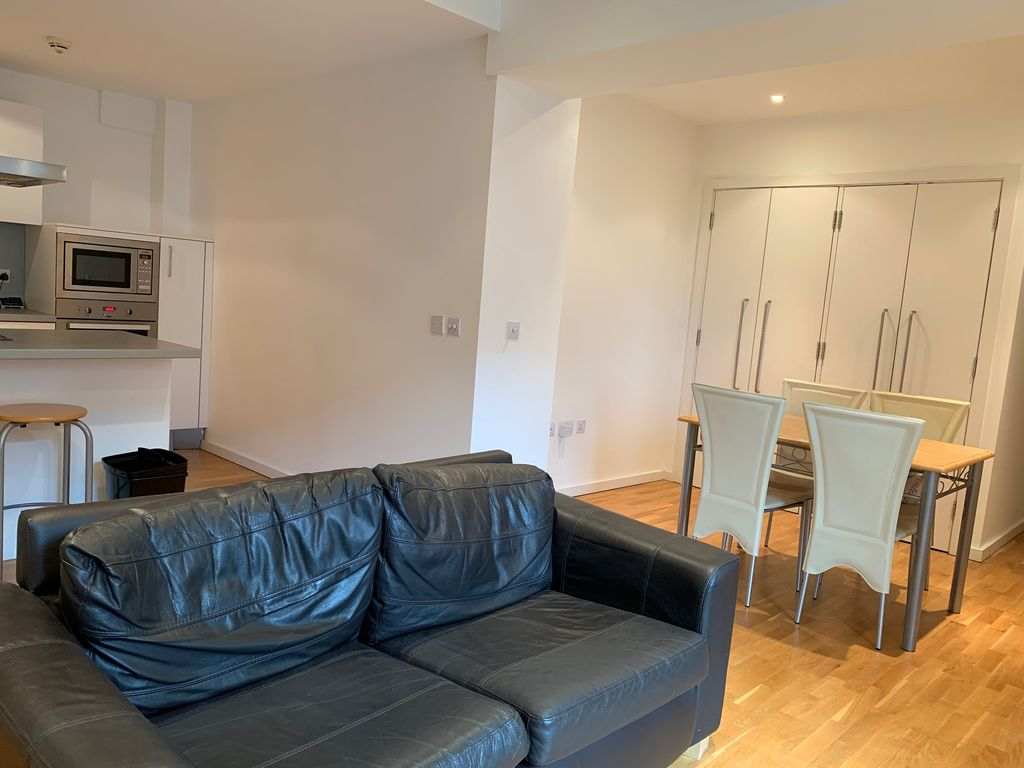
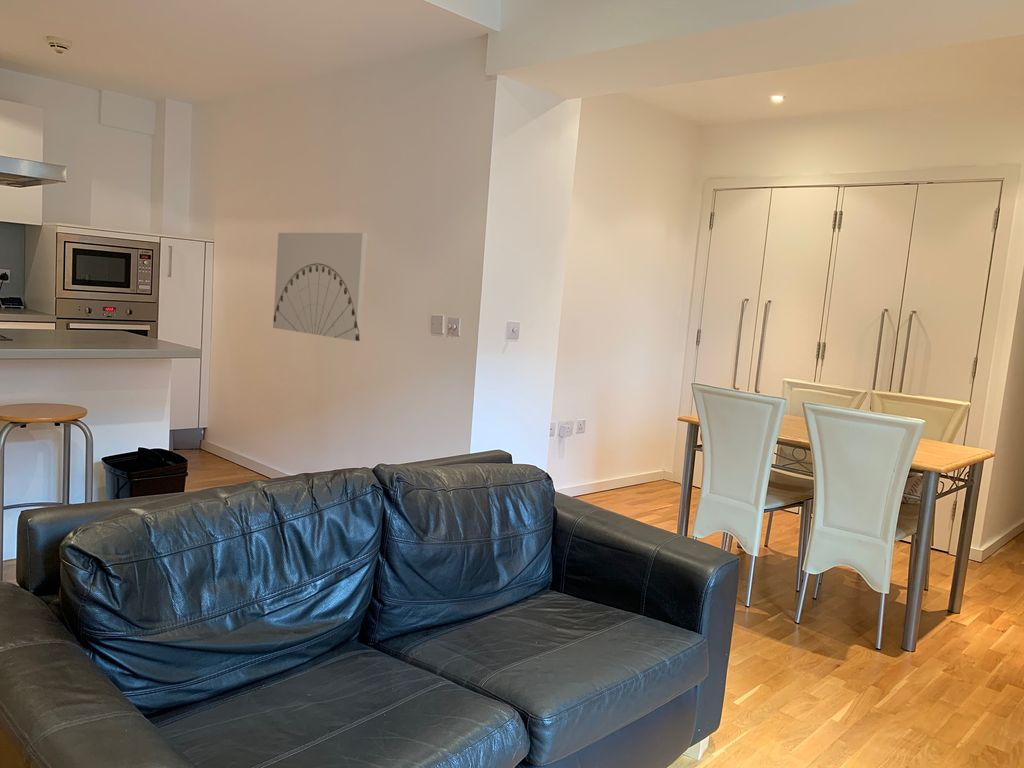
+ wall art (317, 283)
